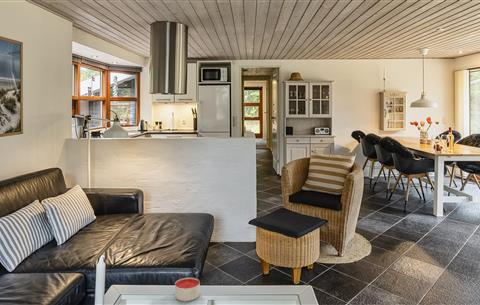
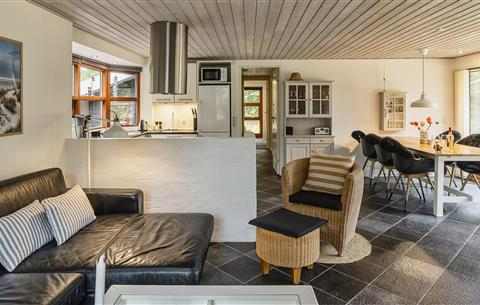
- candle (187, 288)
